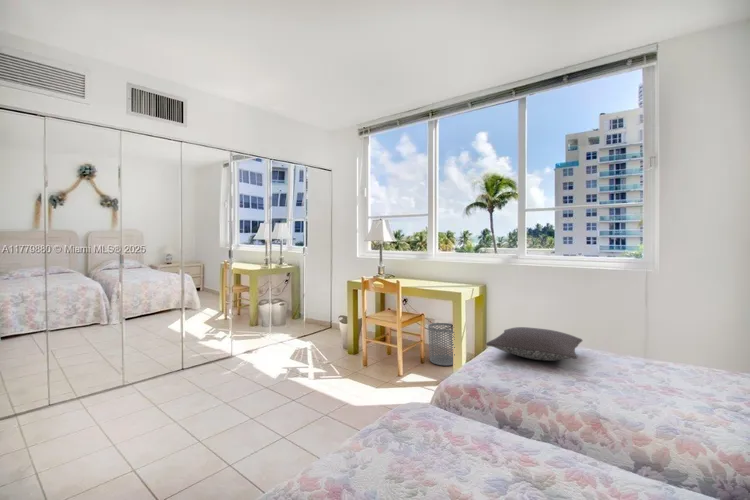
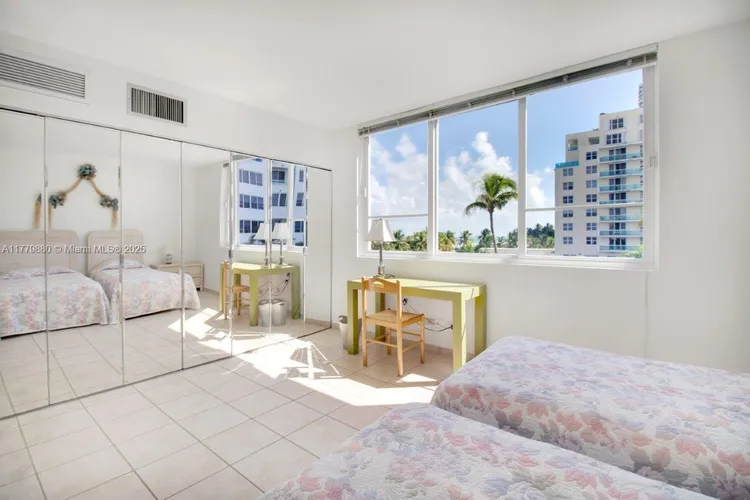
- pillow (535, 342)
- waste bin (443, 344)
